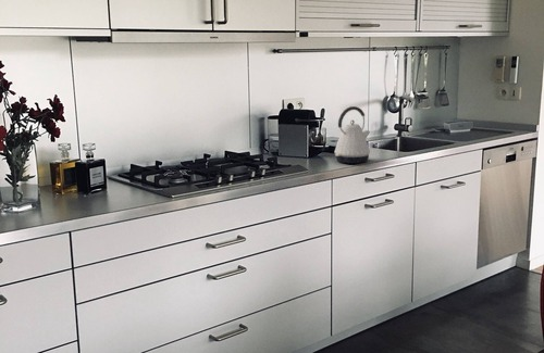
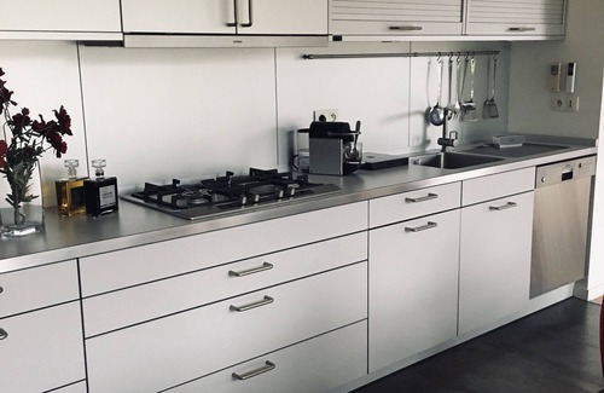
- kettle (353, 134)
